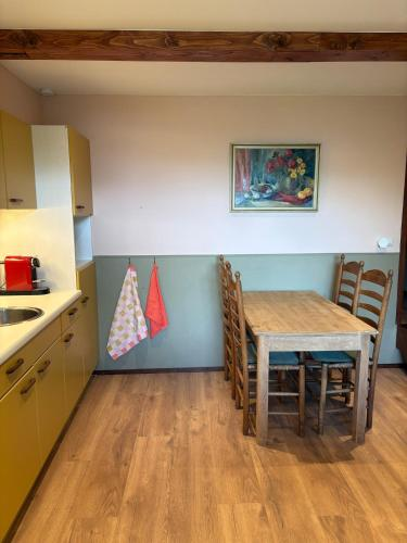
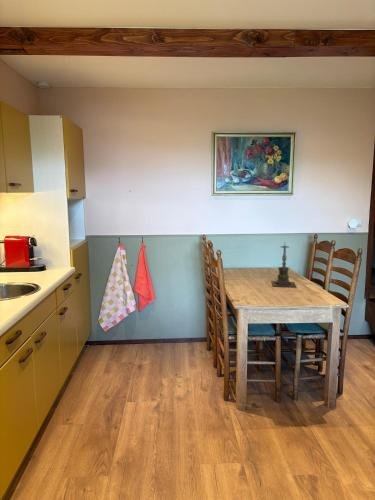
+ candle holder (284, 262)
